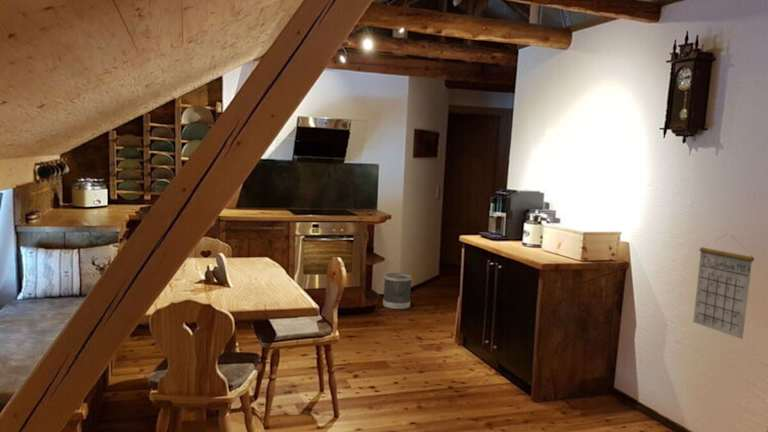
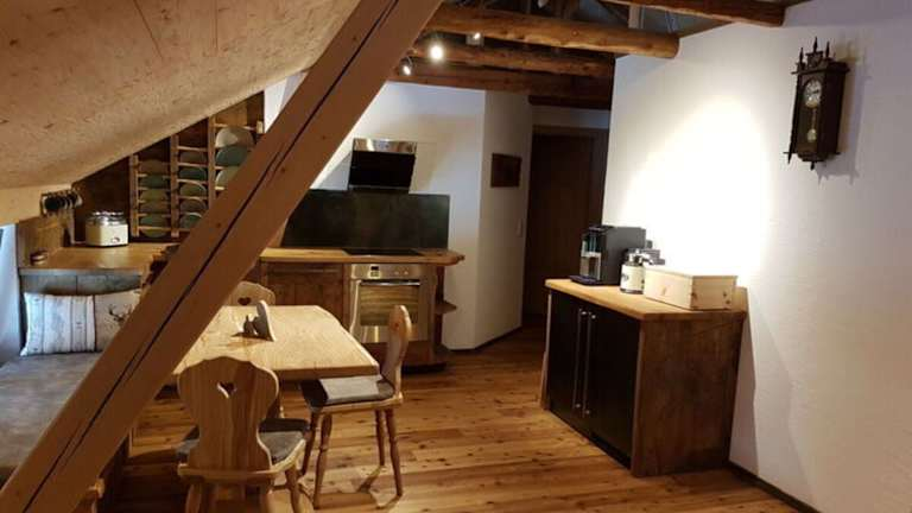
- calendar (722, 282)
- wastebasket (397, 290)
